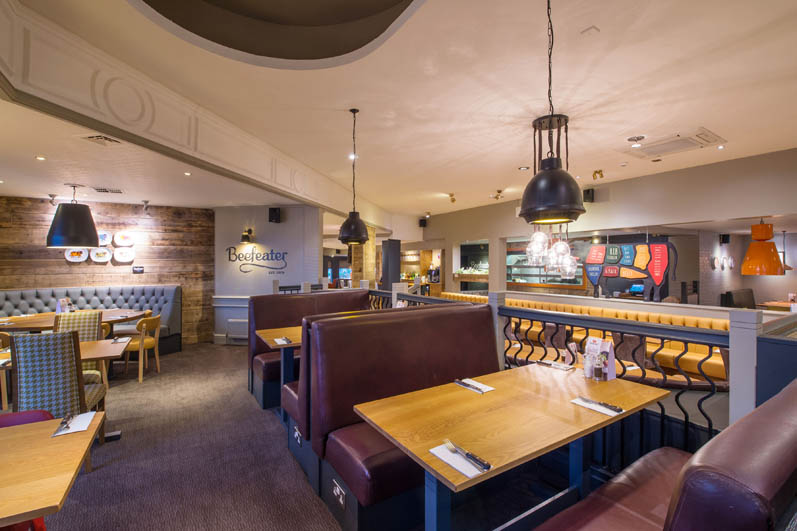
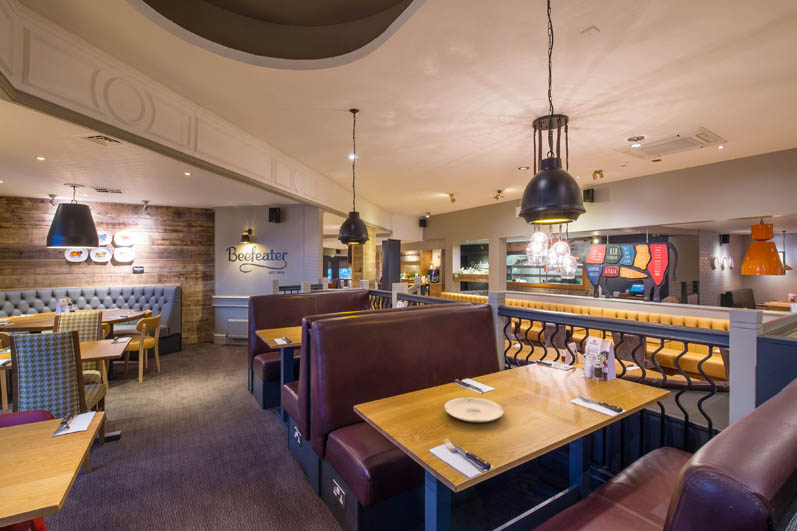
+ plate (473, 410)
